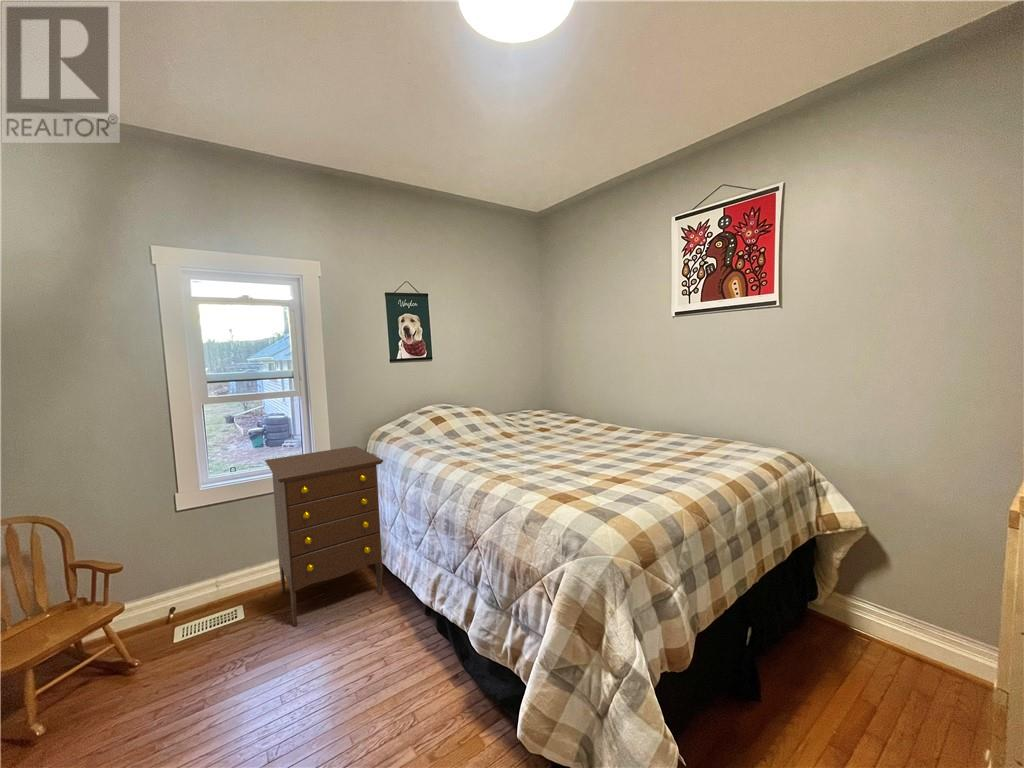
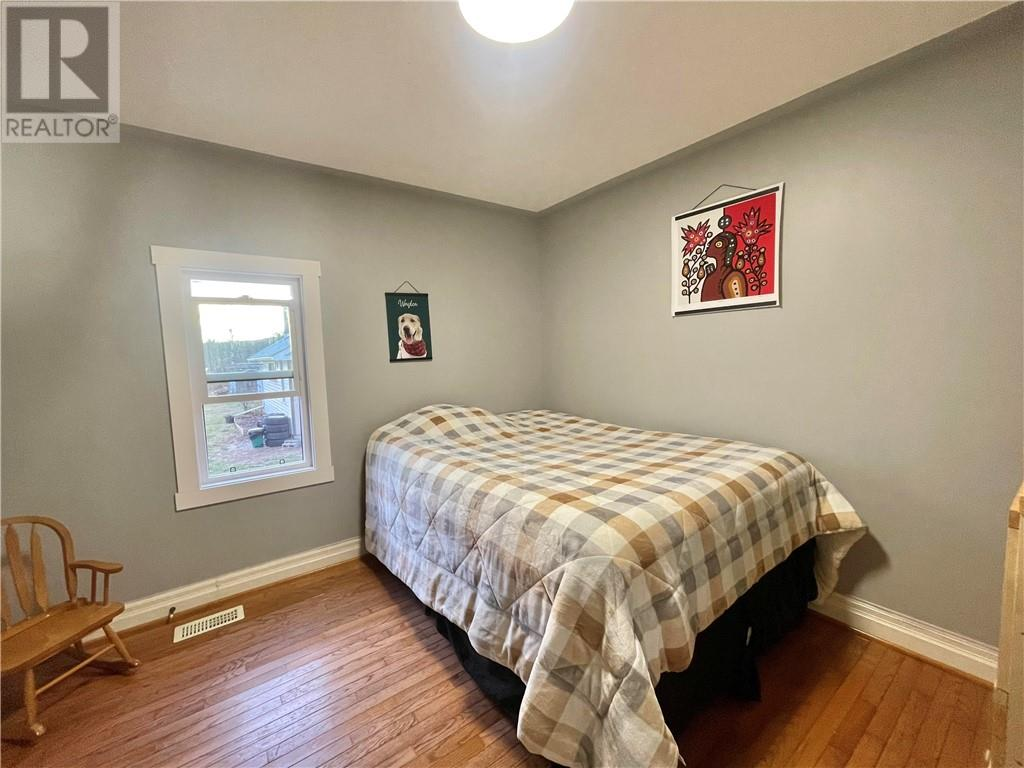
- dresser (327, 526)
